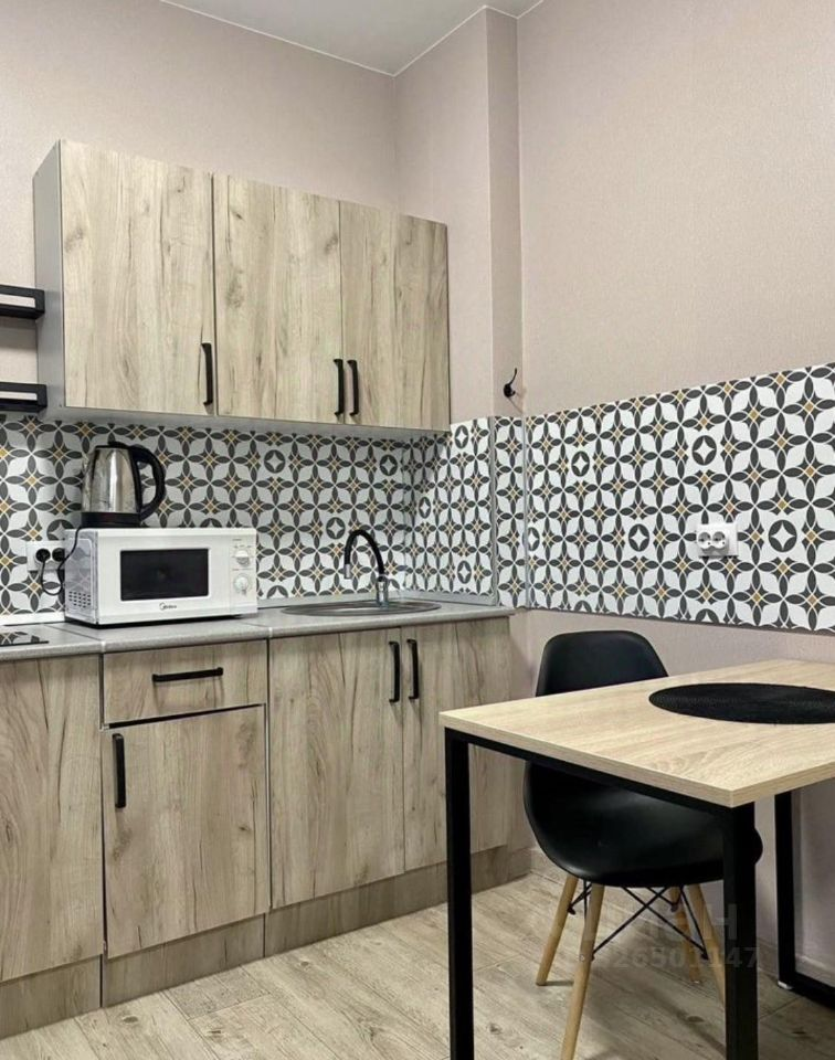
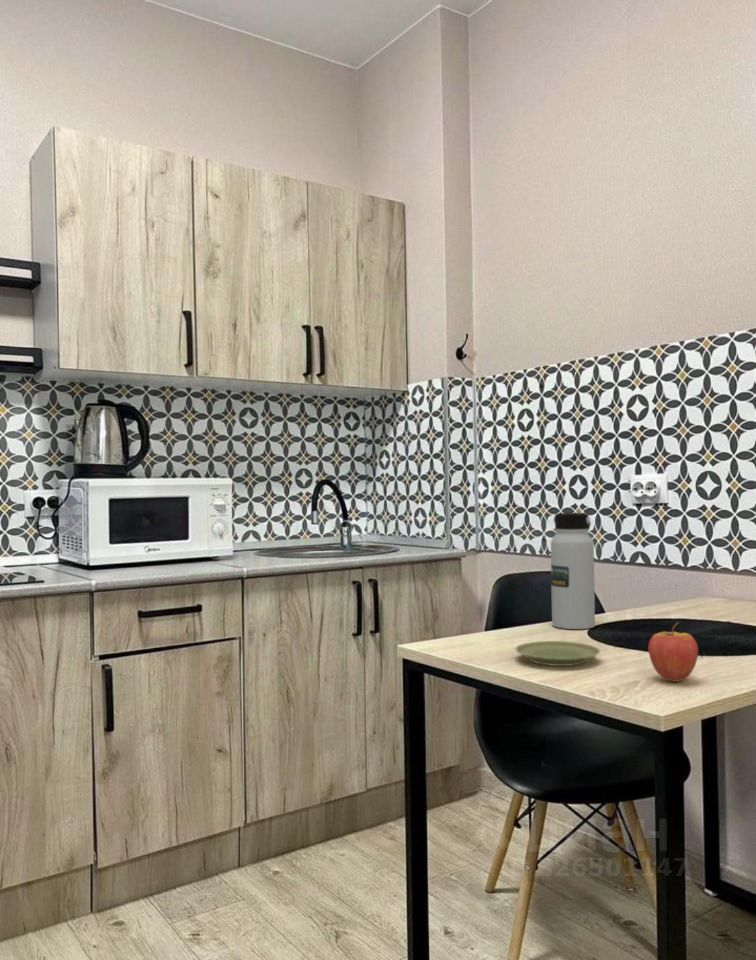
+ fruit (672, 650)
+ plate (557, 654)
+ water bottle (572, 569)
